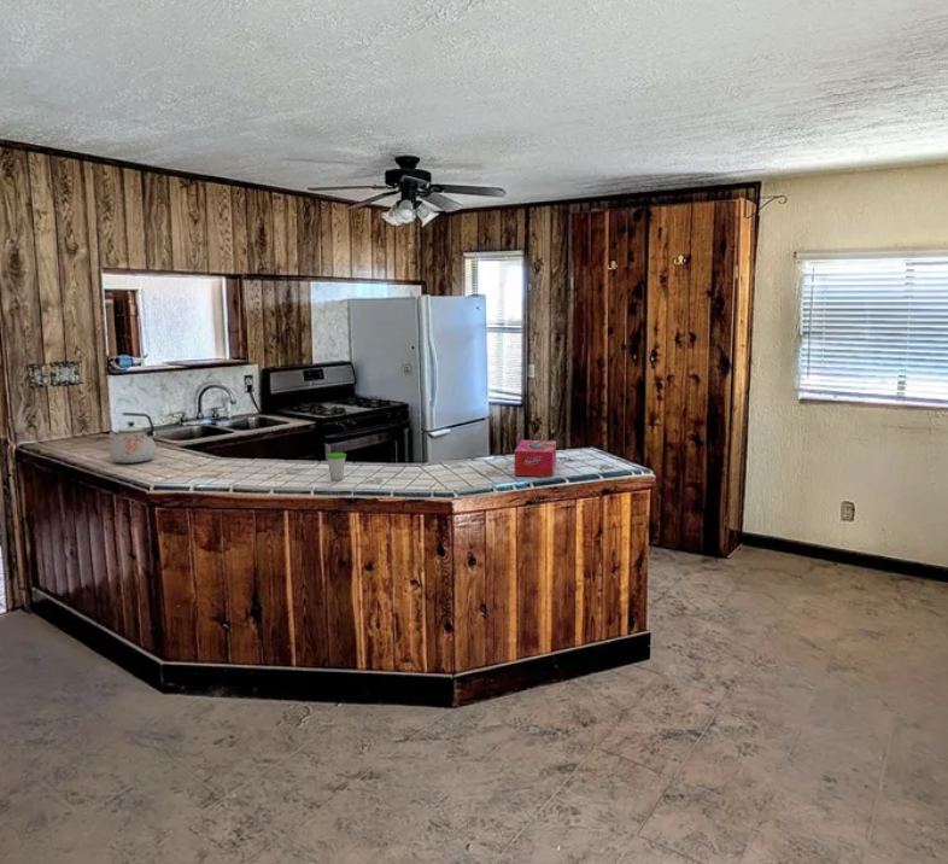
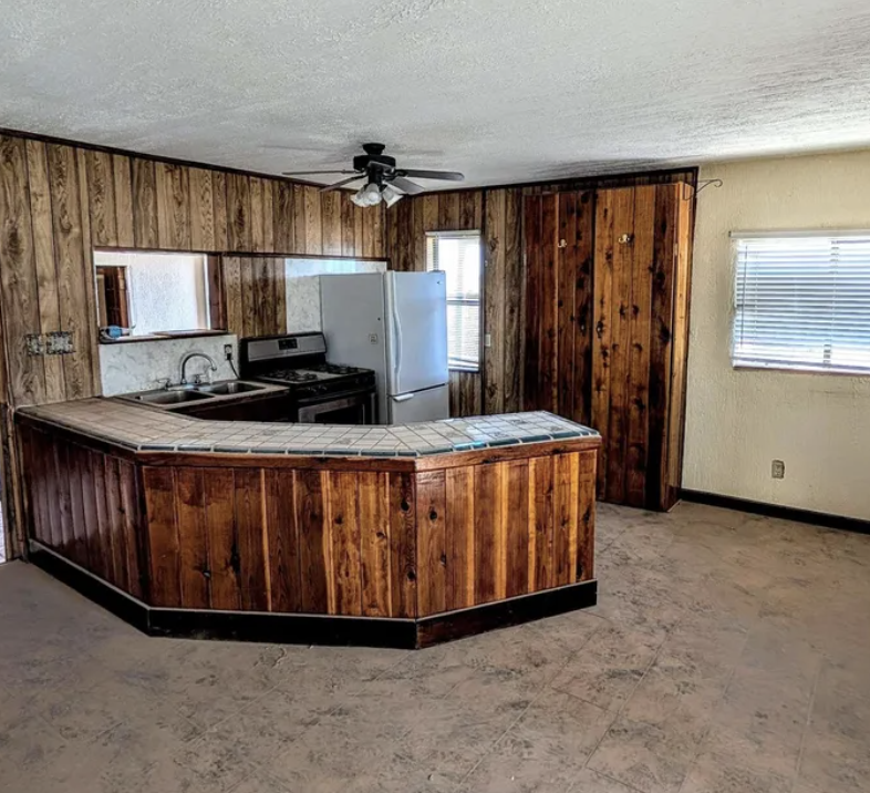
- kettle (130, 437)
- cup (335, 461)
- tissue box (536, 457)
